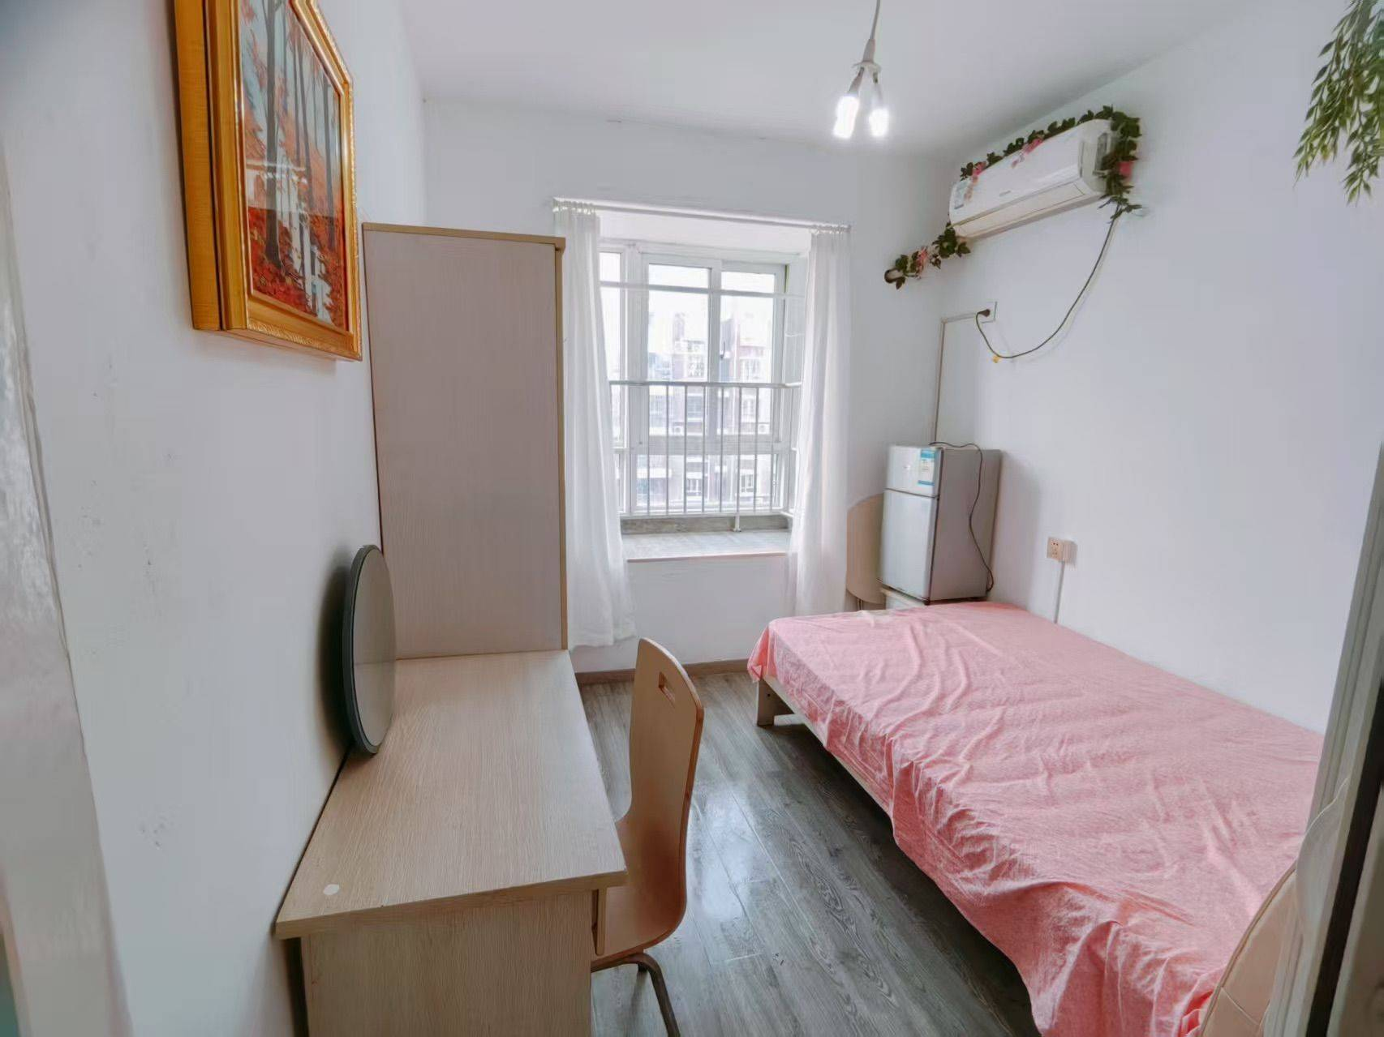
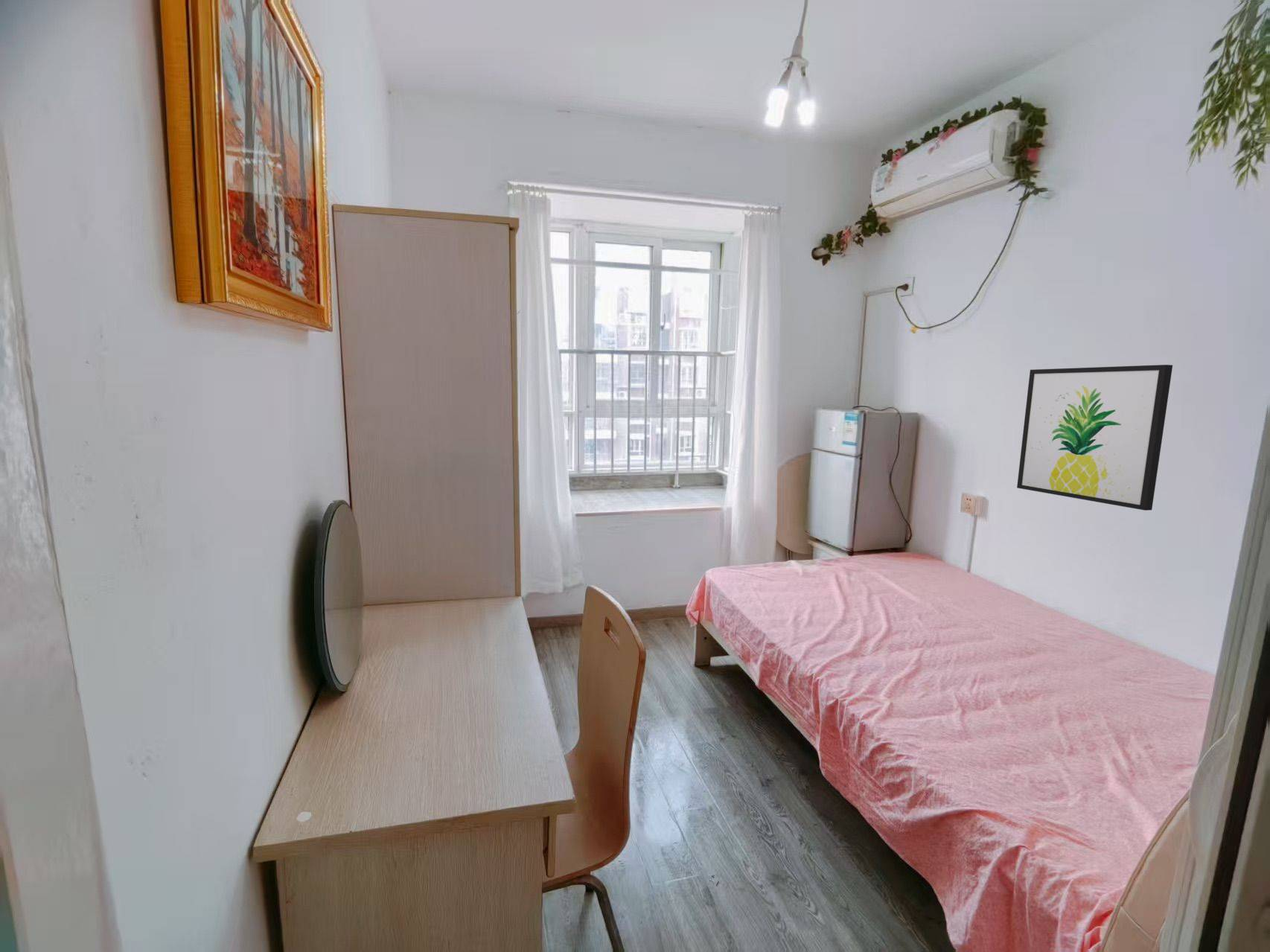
+ wall art (1085, 433)
